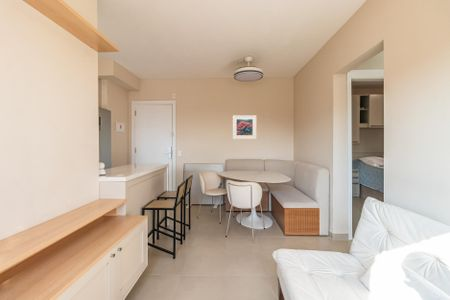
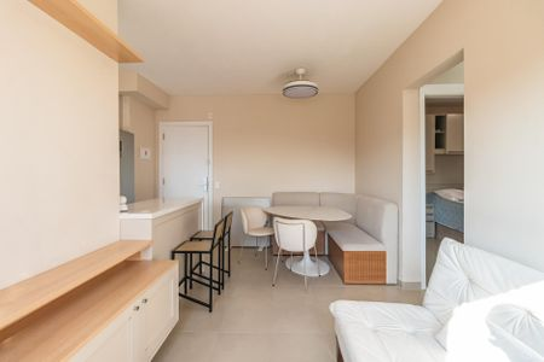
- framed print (244, 127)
